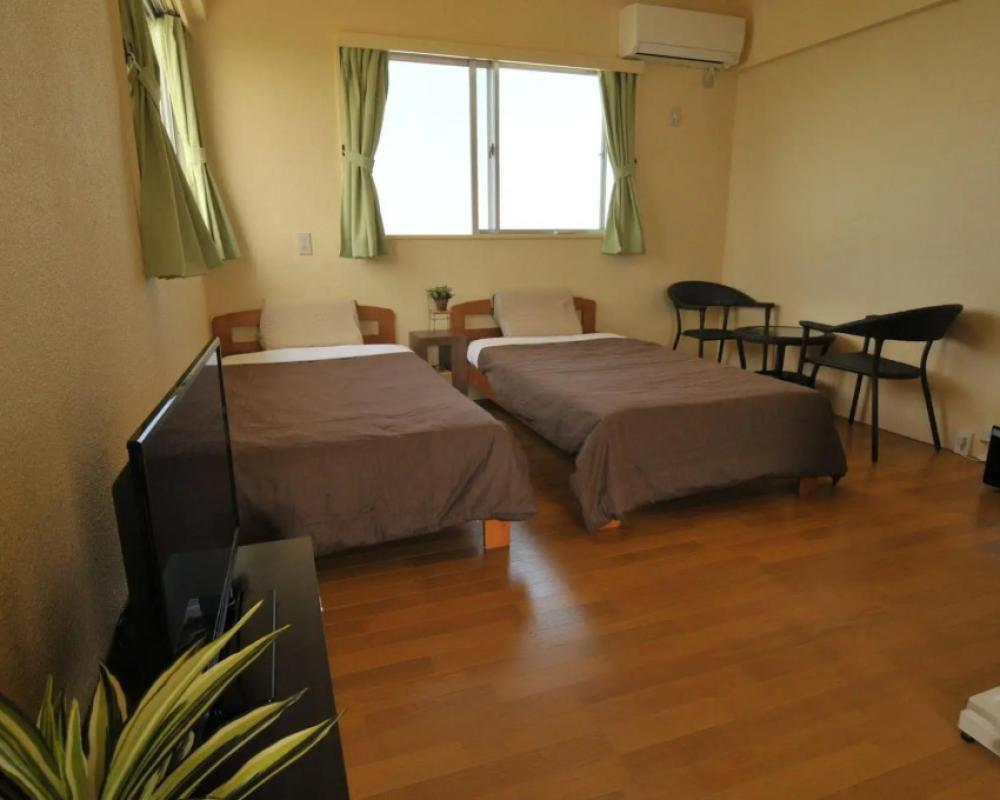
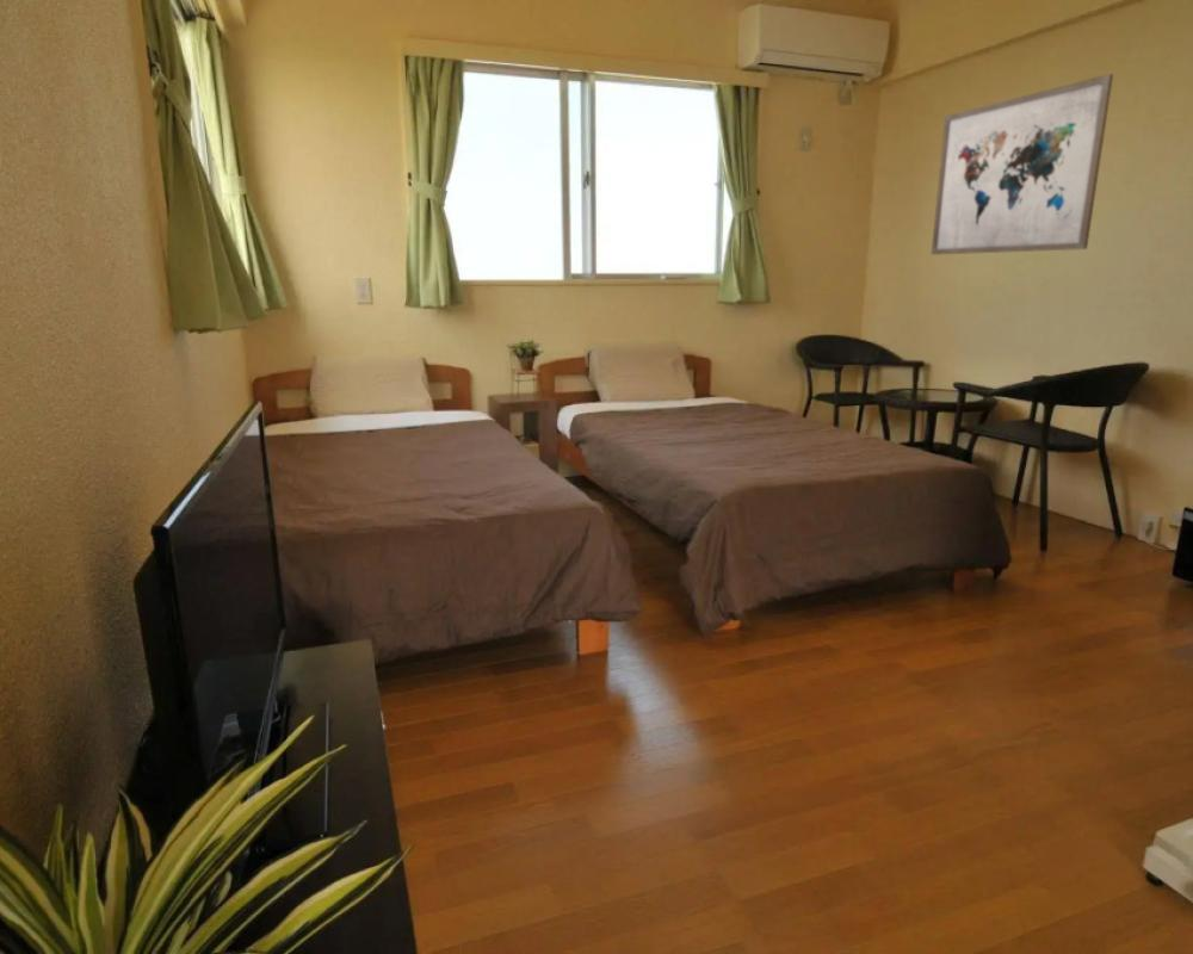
+ wall art (1009, 176)
